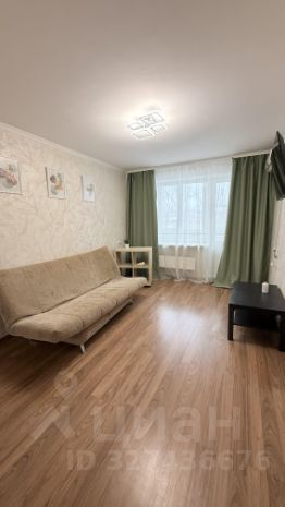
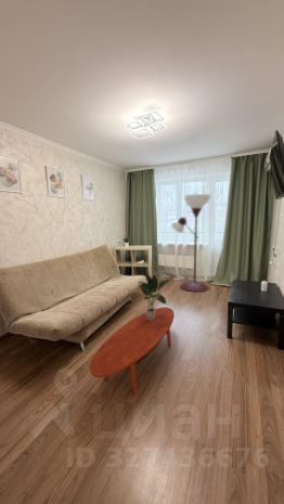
+ floor lamp (194, 242)
+ coffee table (141, 346)
+ potted plant (153, 296)
